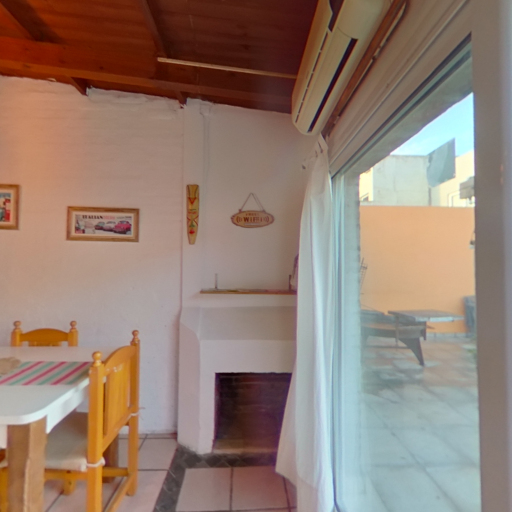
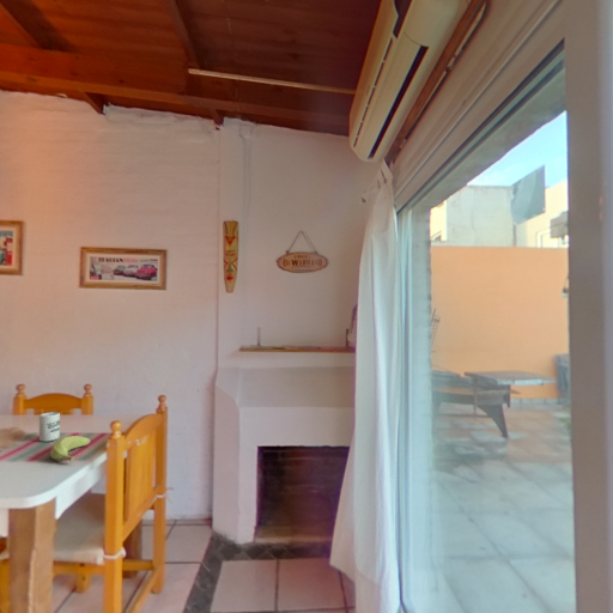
+ banana (72, 447)
+ cup (49, 426)
